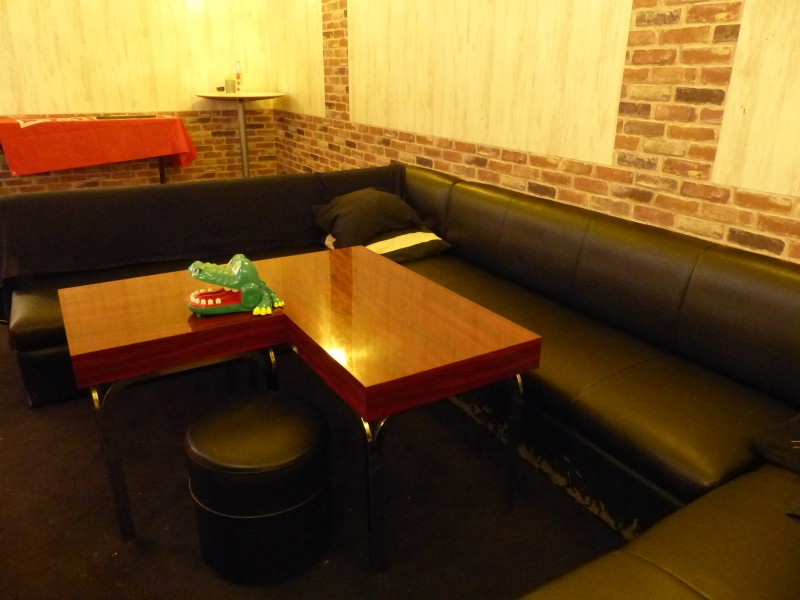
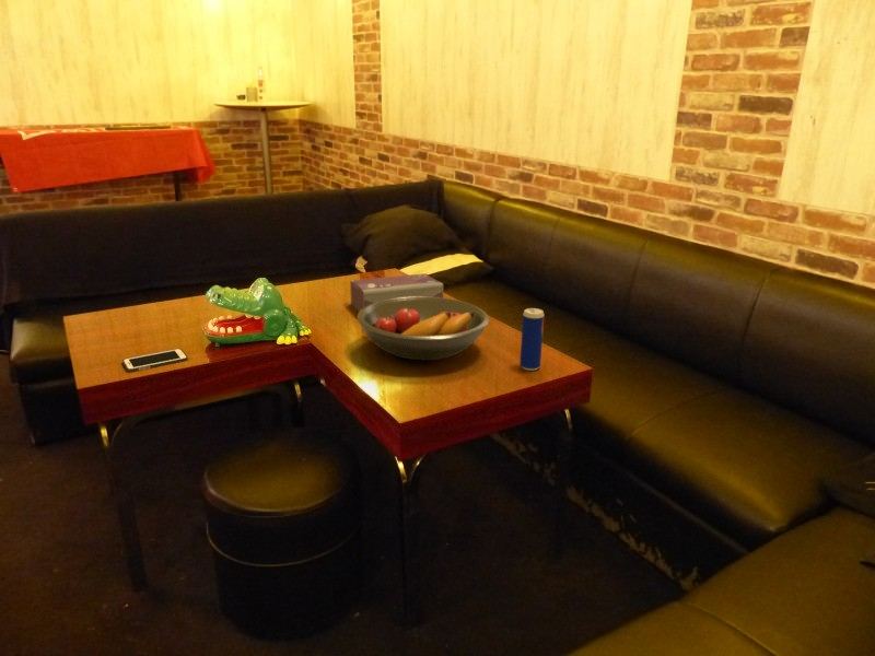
+ tissue box (396, 293)
+ fruit bowl (422, 327)
+ cell phone (155, 360)
+ beverage can (532, 339)
